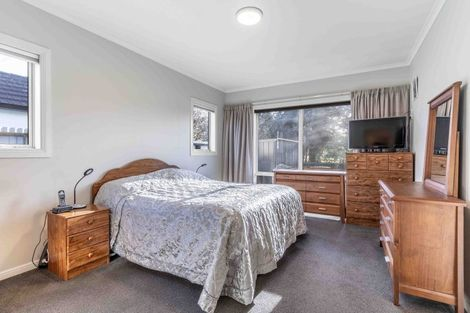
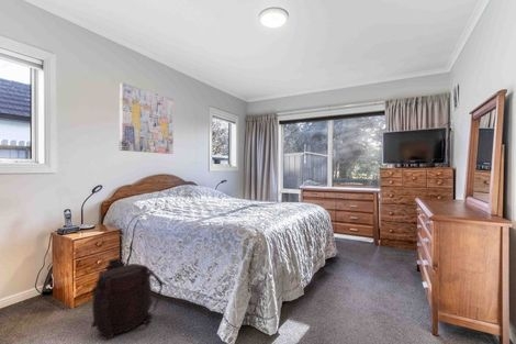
+ backpack (123, 293)
+ wall art (148, 122)
